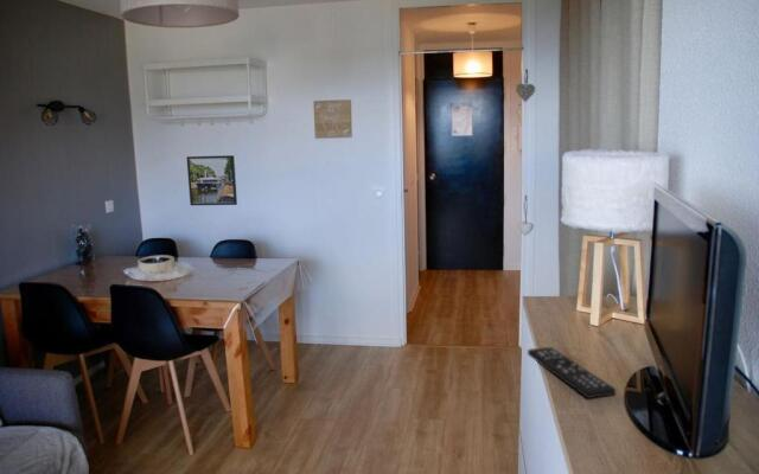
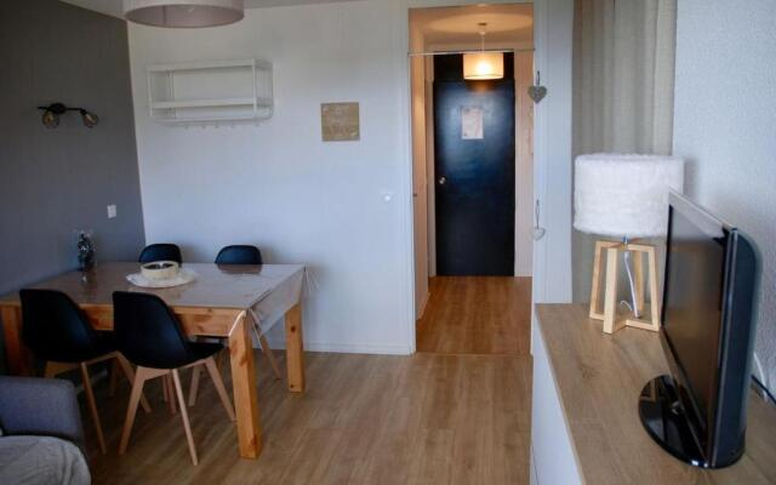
- remote control (567, 369)
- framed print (211, 180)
